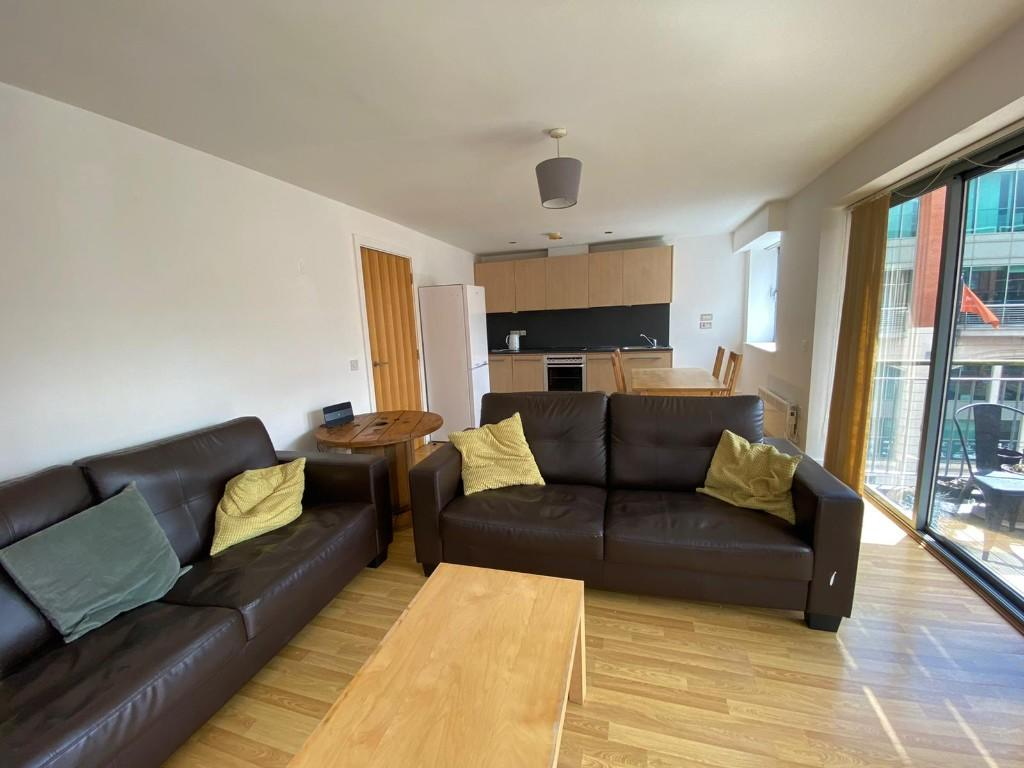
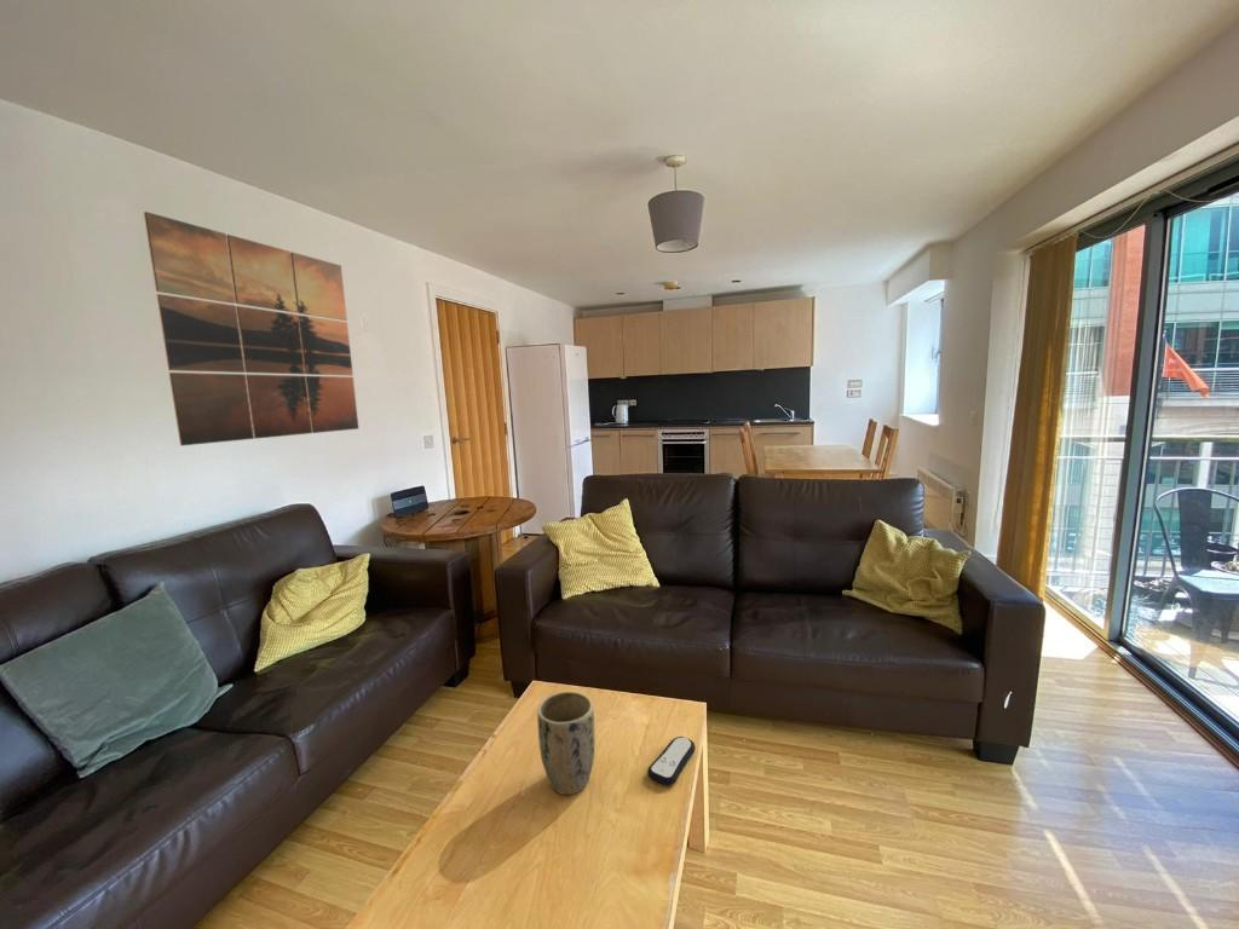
+ wall art (272, 341)
+ plant pot (566, 743)
+ remote control (673, 758)
